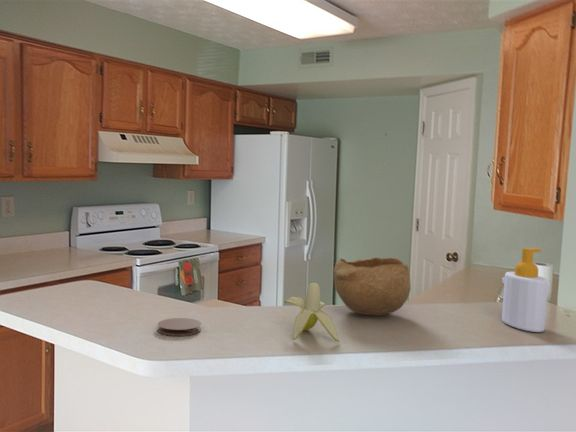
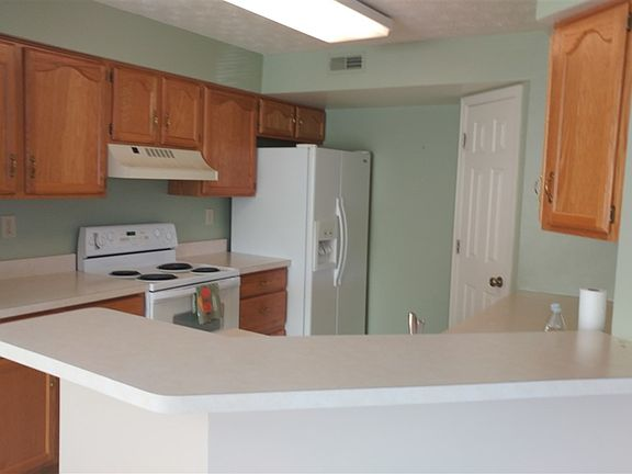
- soap bottle (525, 287)
- coaster (179, 326)
- bowl (370, 287)
- banana (310, 307)
